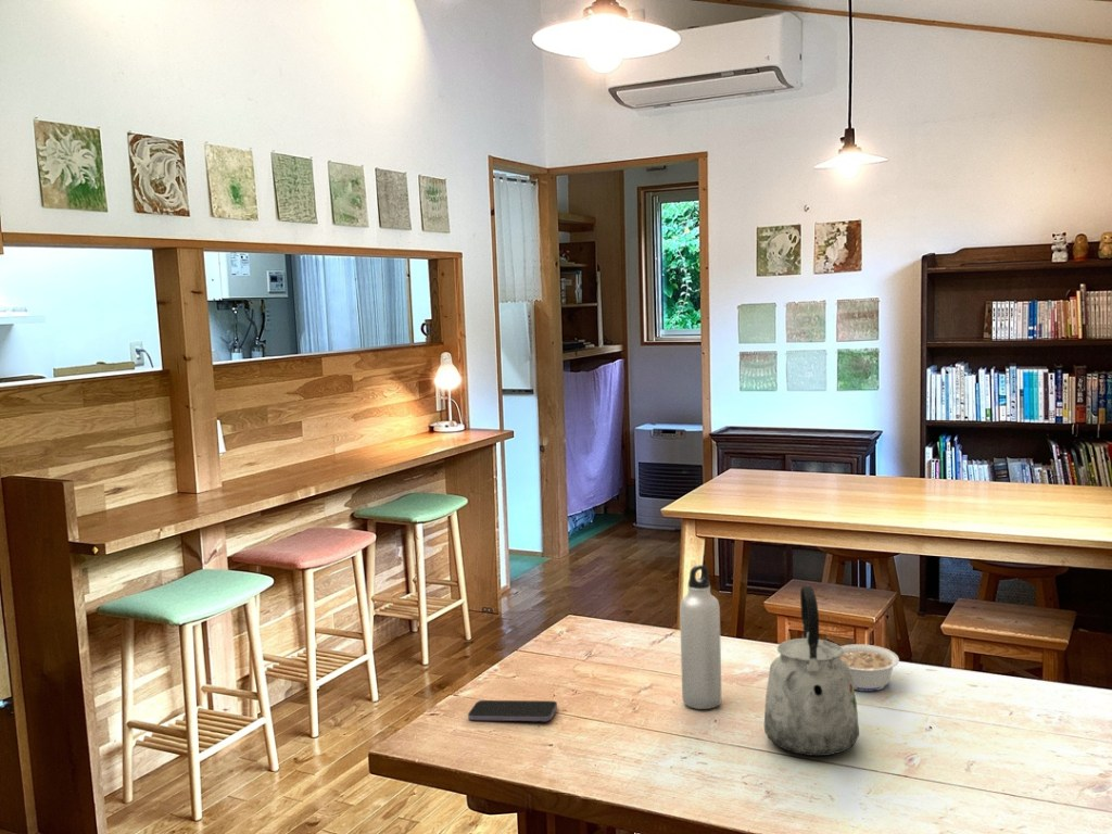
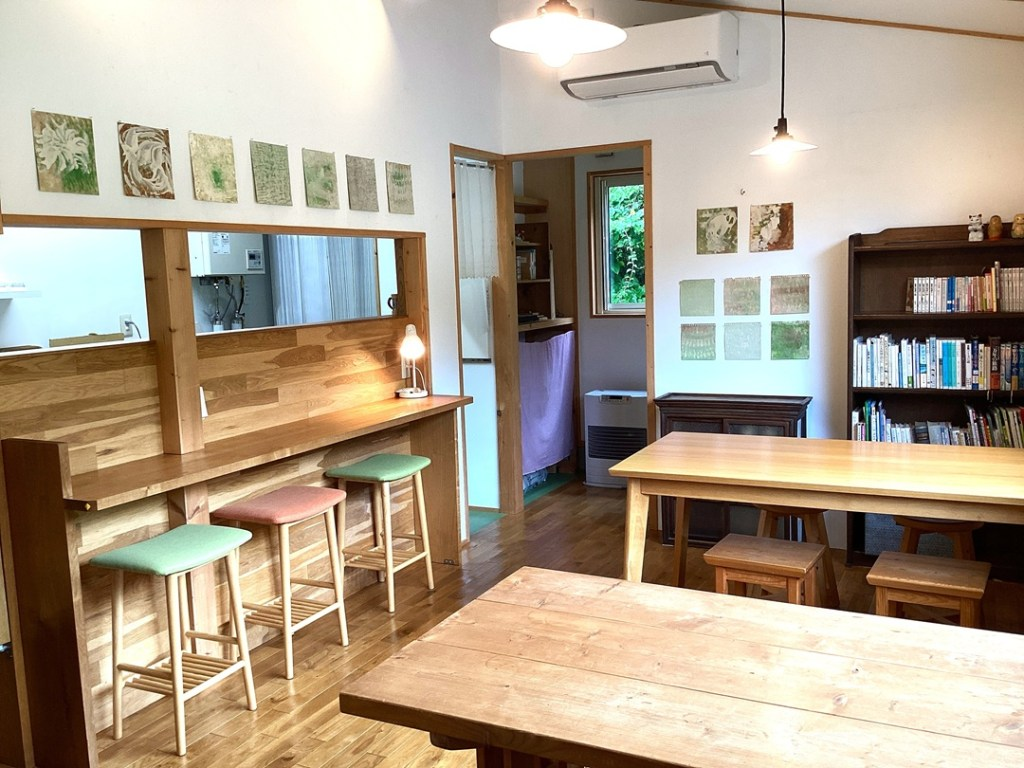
- kettle (811, 673)
- water bottle (699, 634)
- legume (863, 667)
- smartphone (513, 710)
